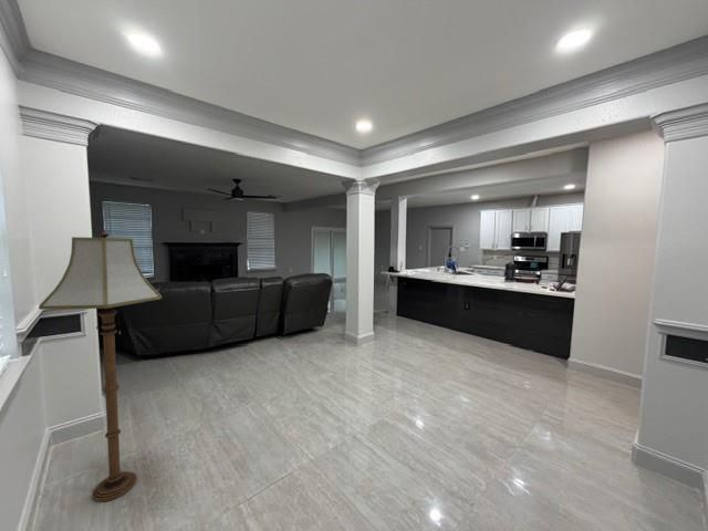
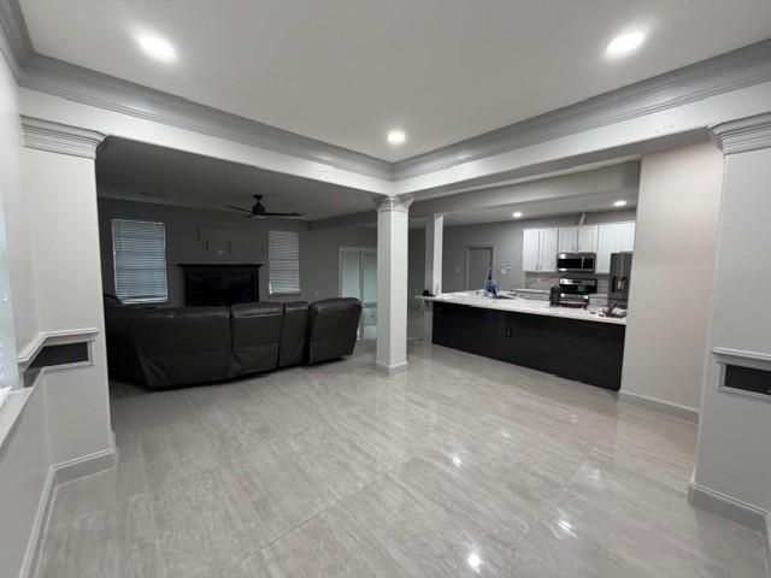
- floor lamp (108, 362)
